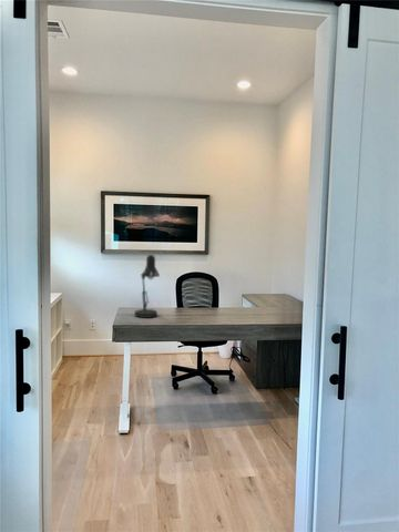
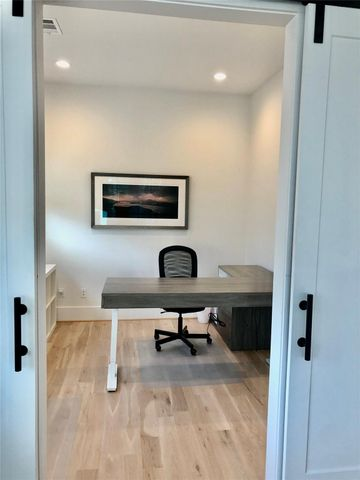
- desk lamp (144, 287)
